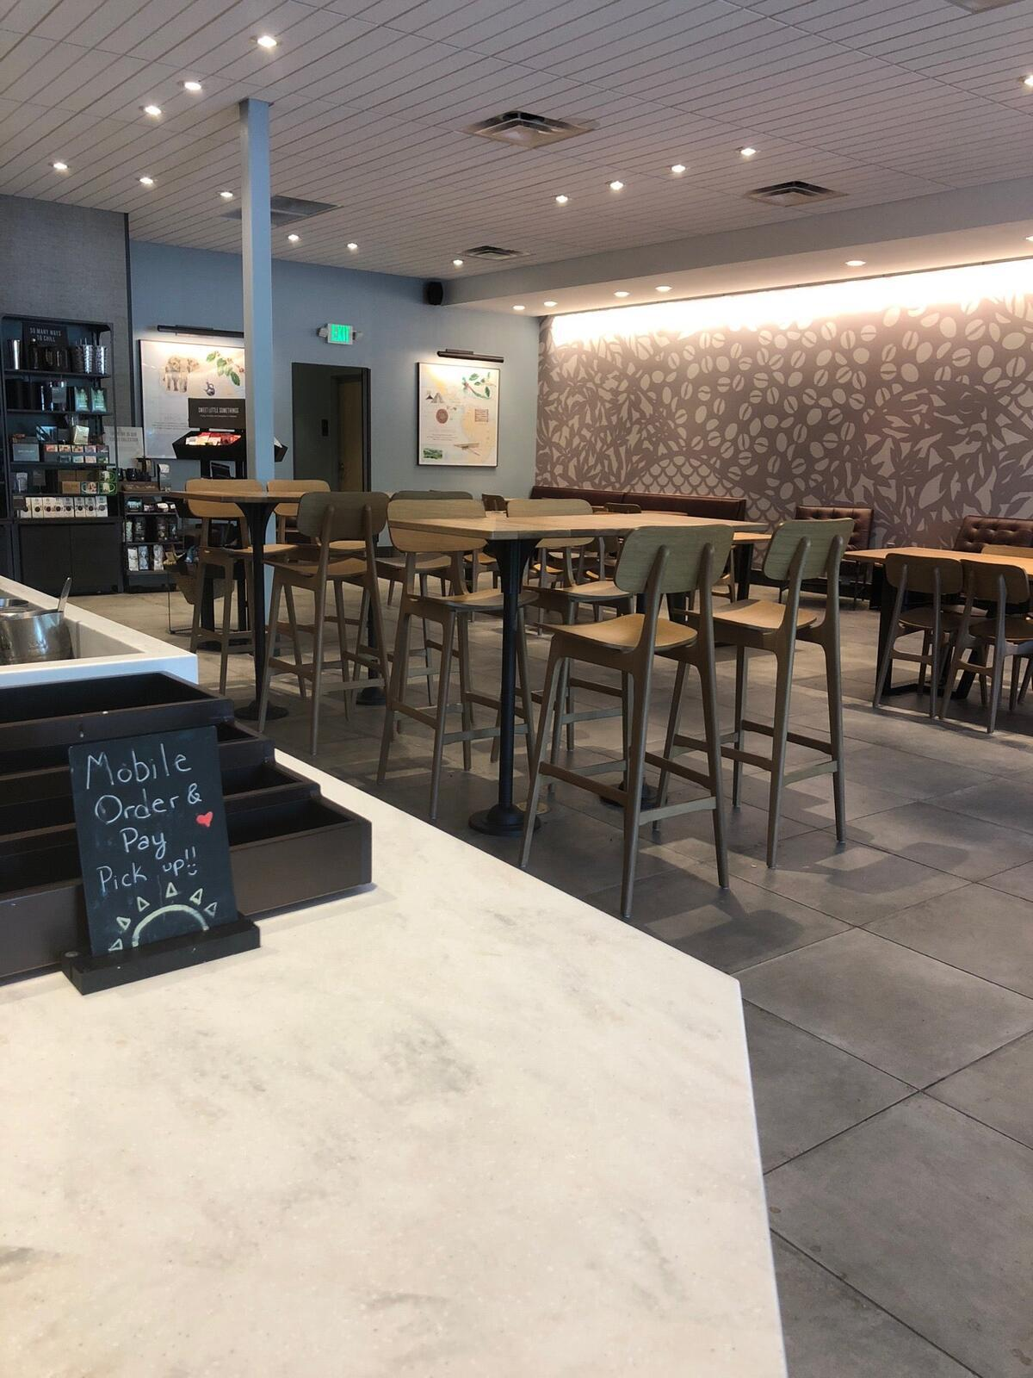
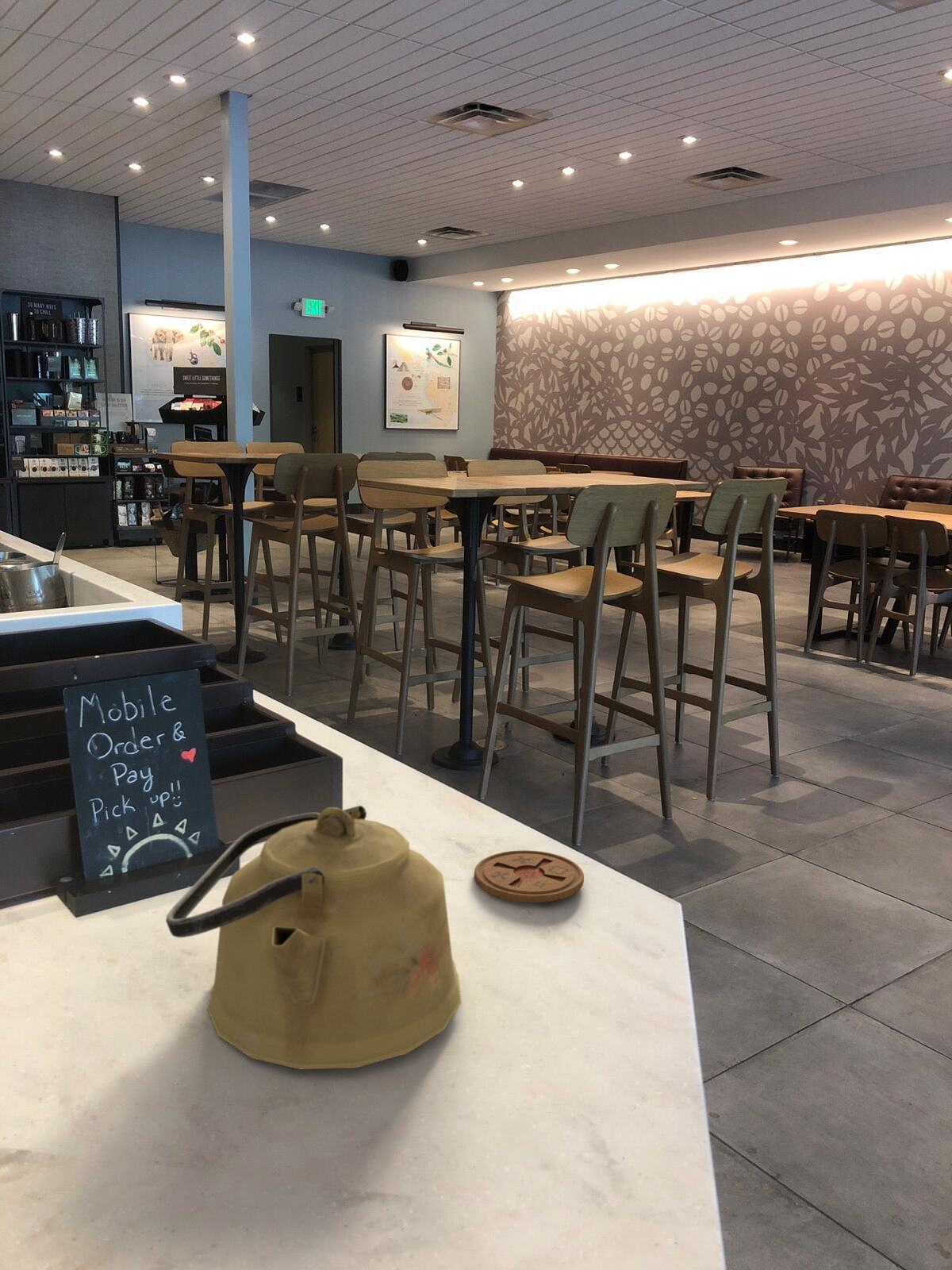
+ coaster (528, 875)
+ kettle (324, 914)
